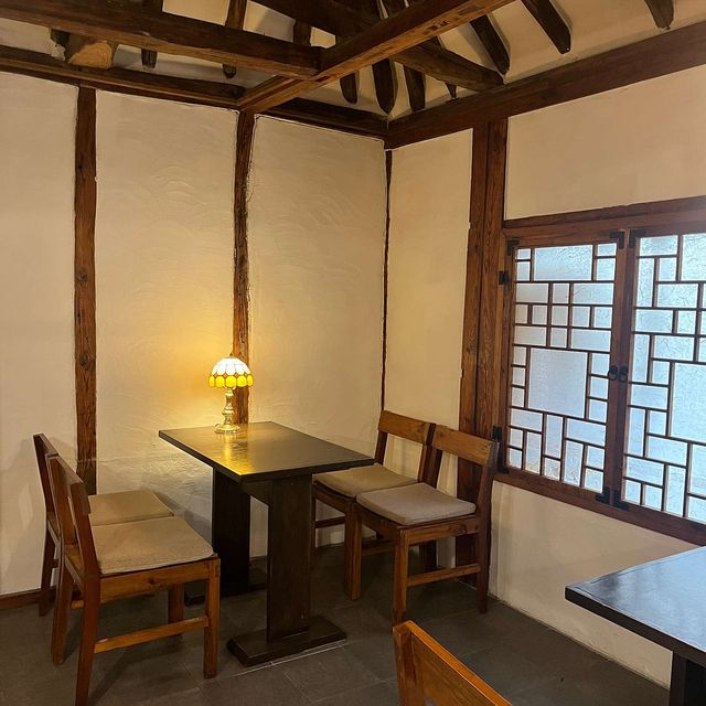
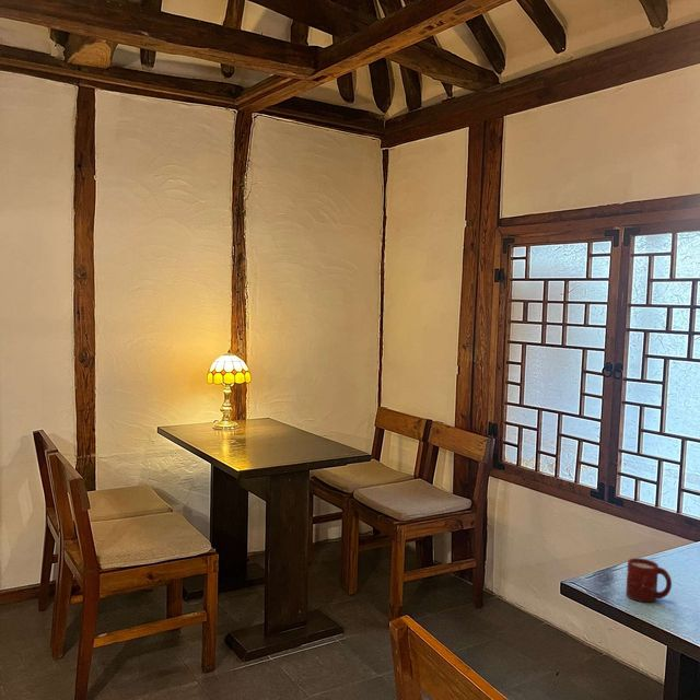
+ cup (649, 581)
